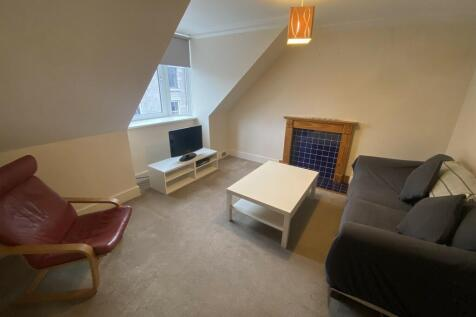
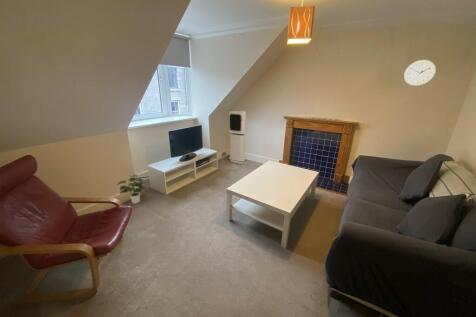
+ wall clock (419, 73)
+ potted plant (133, 189)
+ air purifier (240, 137)
